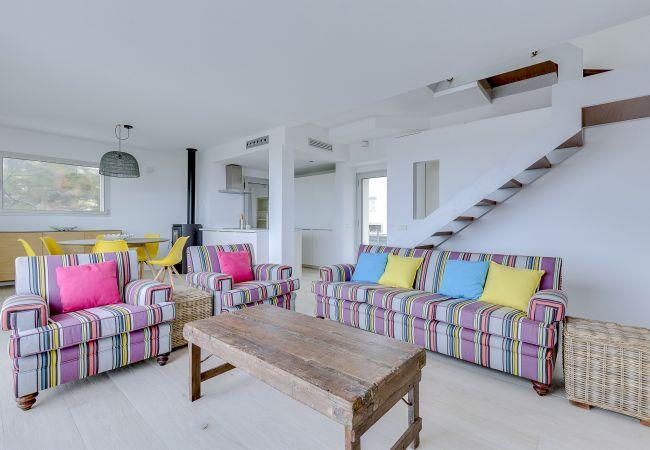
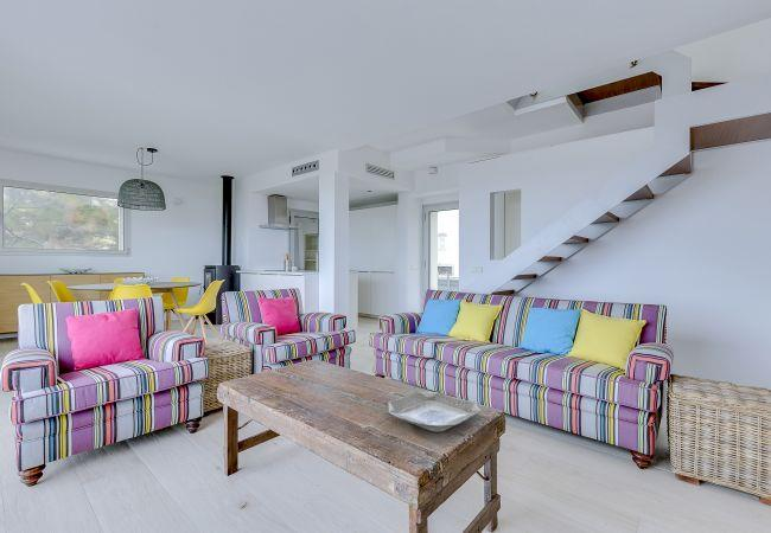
+ decorative plate (433, 412)
